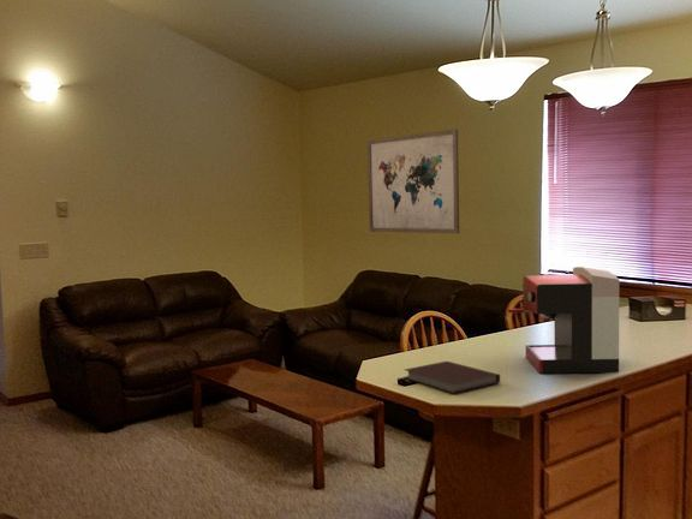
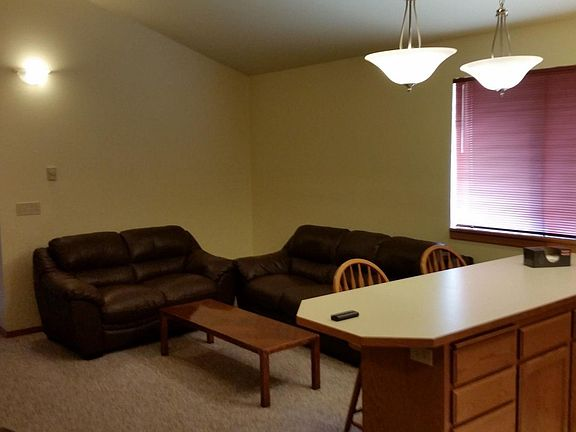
- coffee maker (557, 316)
- notebook (451, 376)
- wall art (410, 184)
